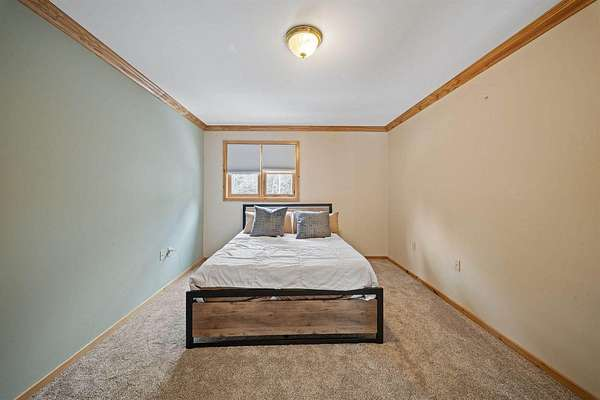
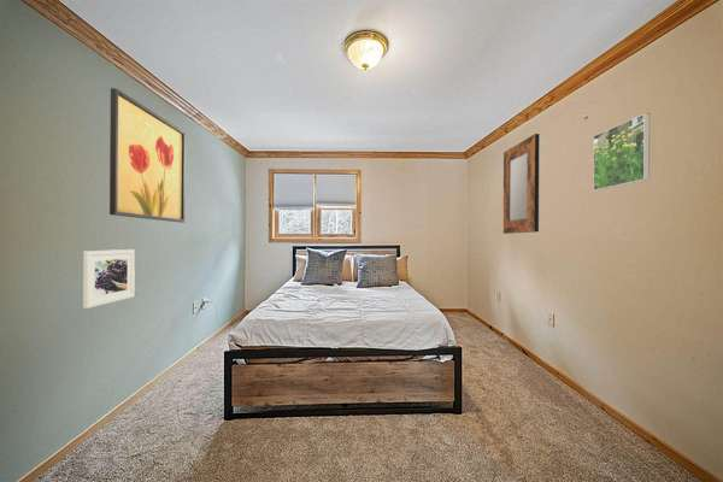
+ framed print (618, 155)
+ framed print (111, 276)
+ home mirror (518, 188)
+ wall art (153, 166)
